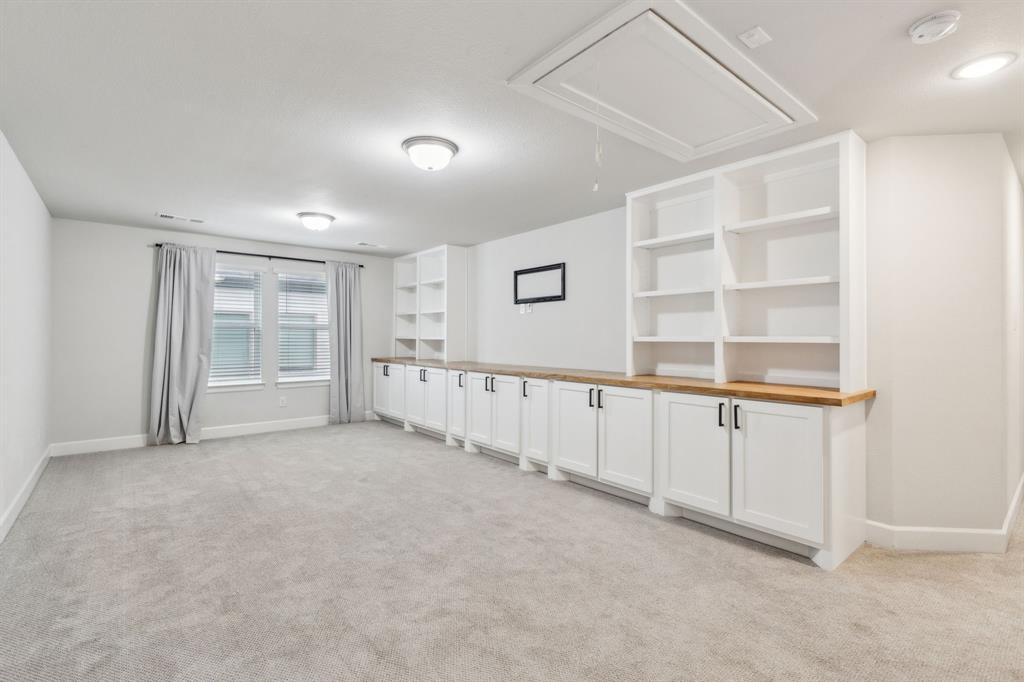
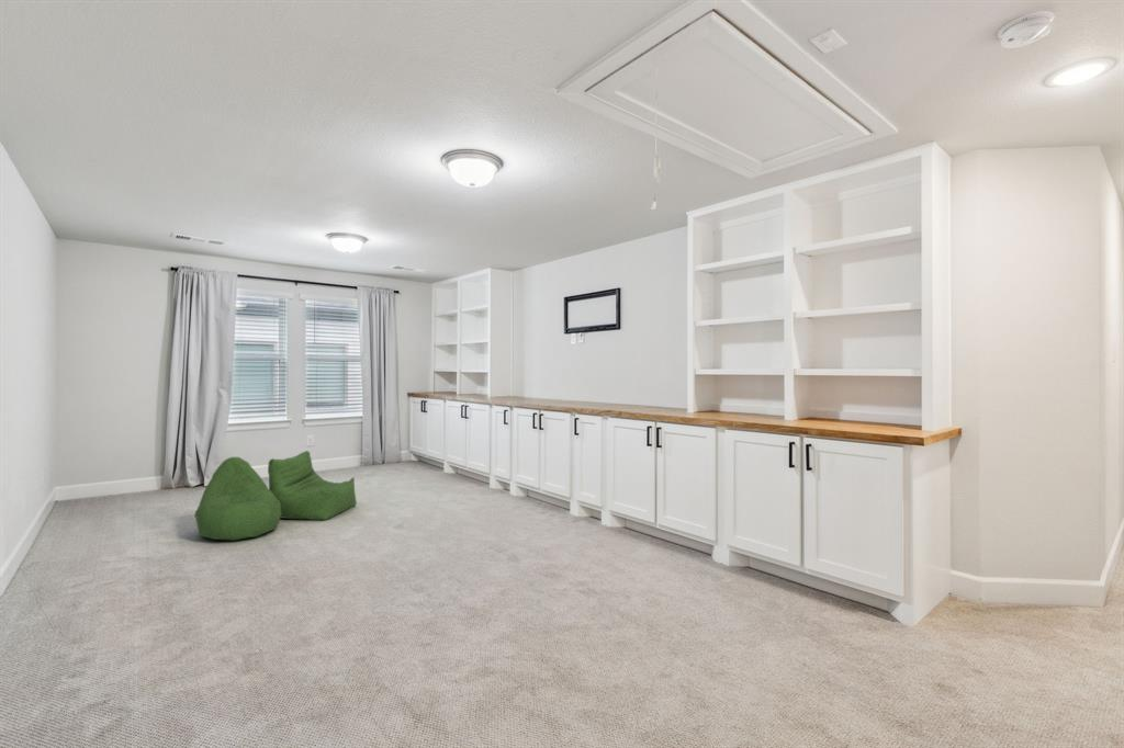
+ bean bag chair (282, 487)
